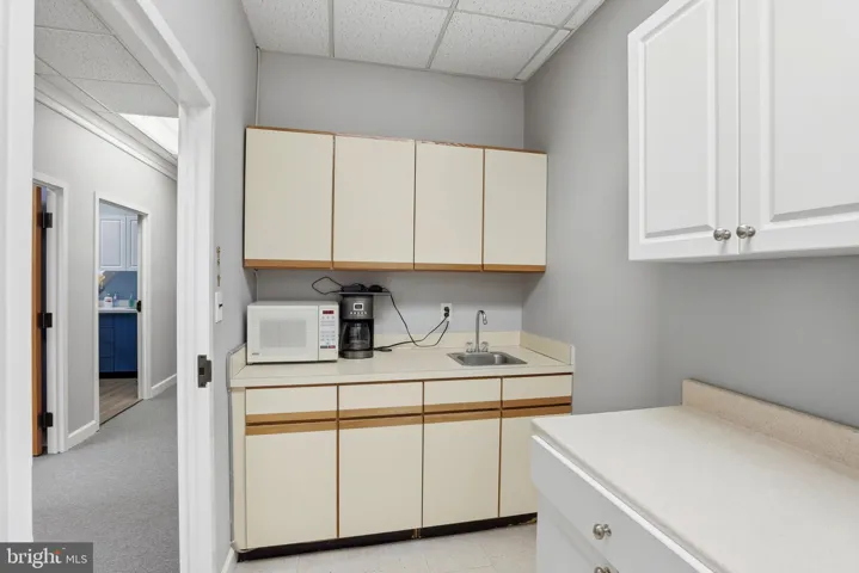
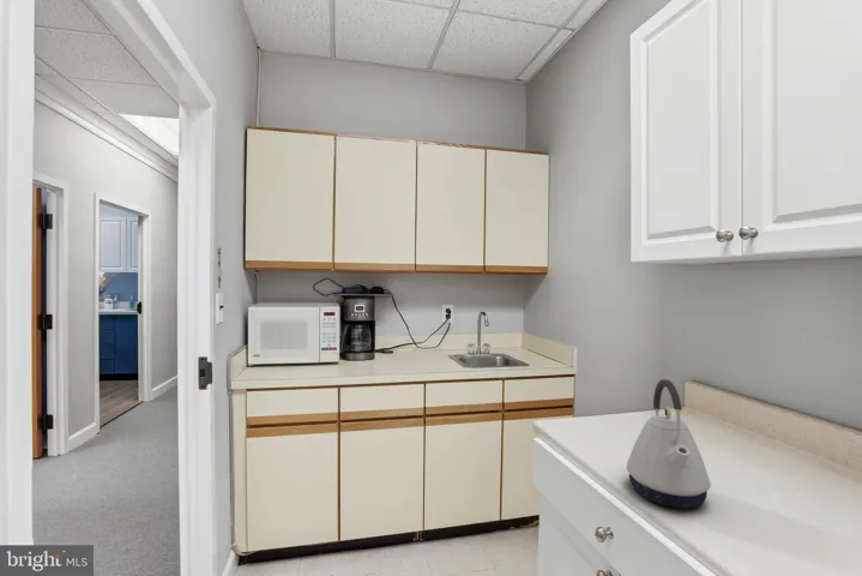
+ kettle (668, 438)
